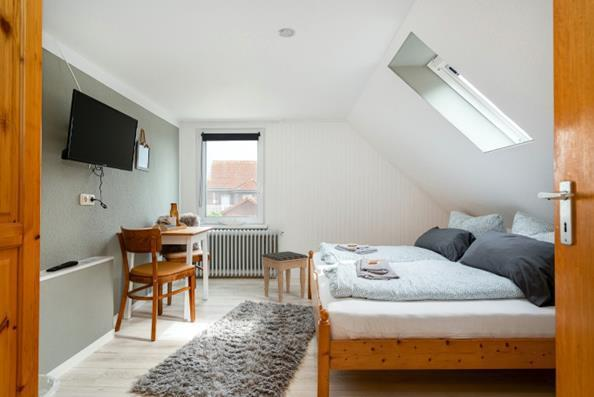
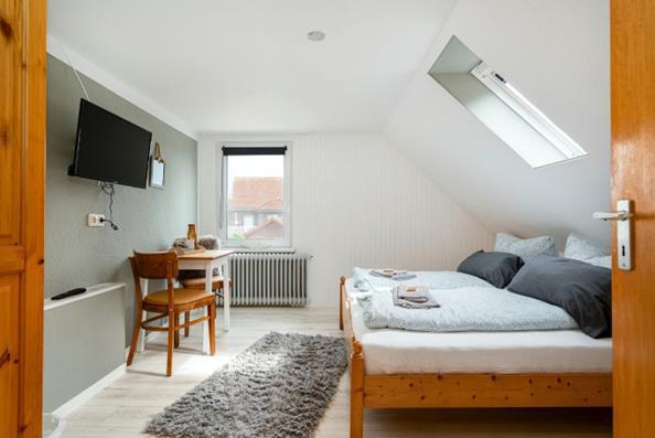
- footstool (285, 275)
